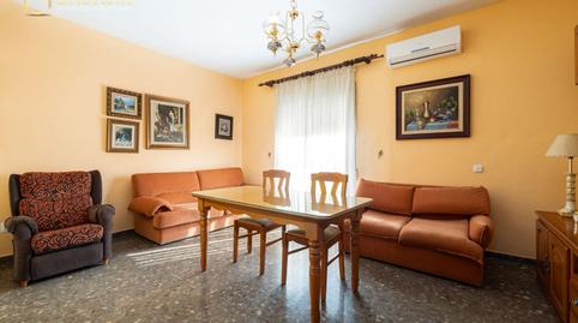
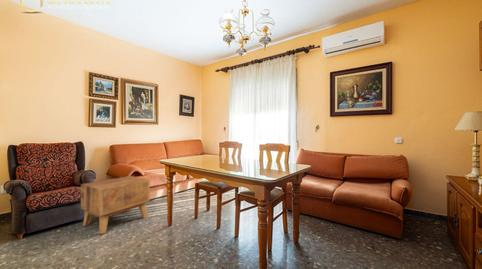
+ side table (117, 201)
